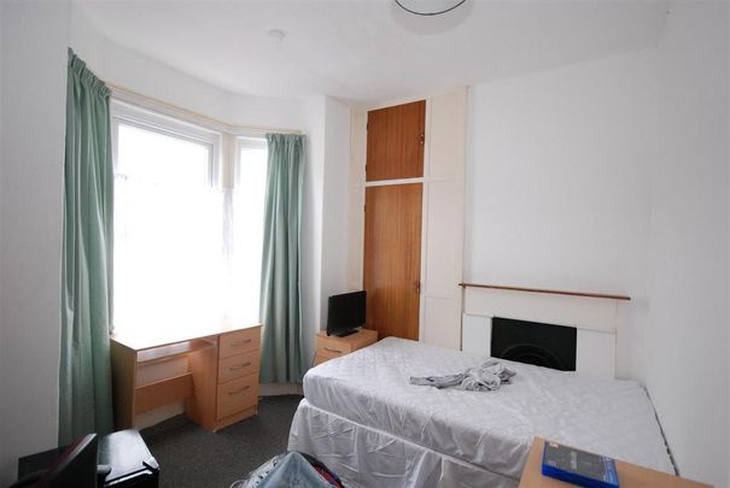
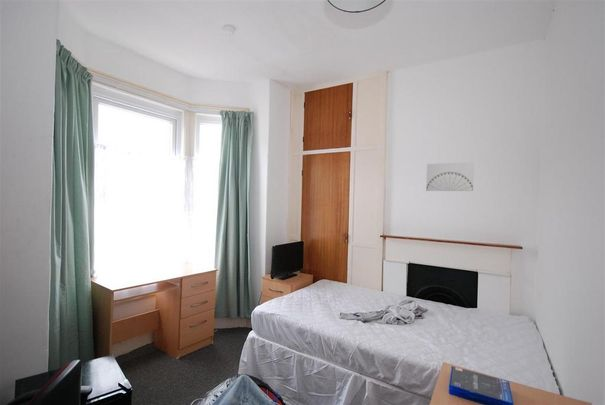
+ wall art (449, 177)
